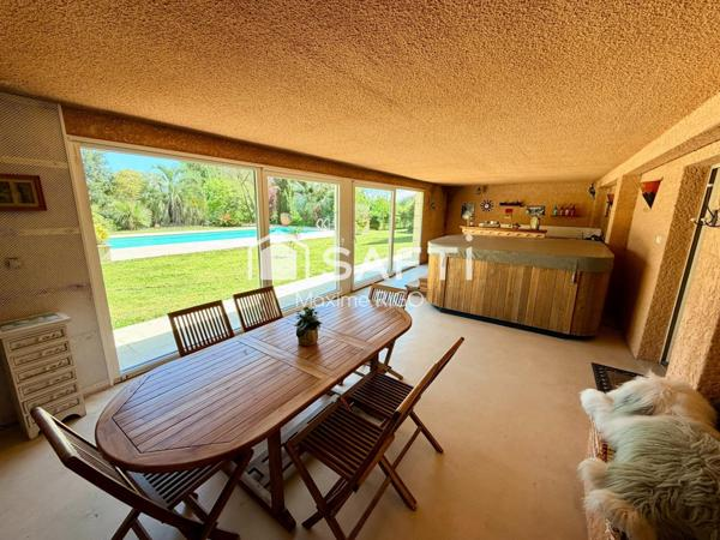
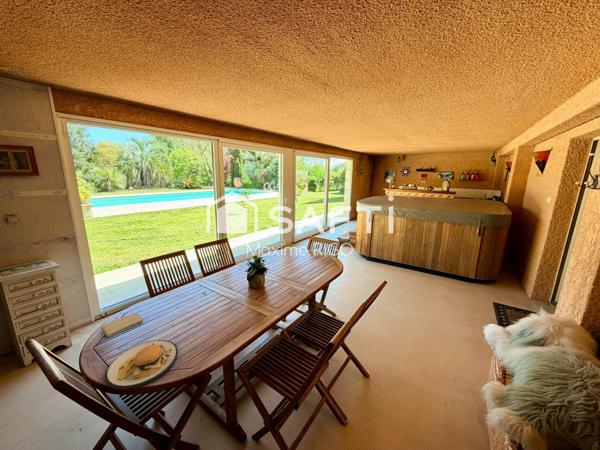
+ washcloth (123, 323)
+ plate (142, 351)
